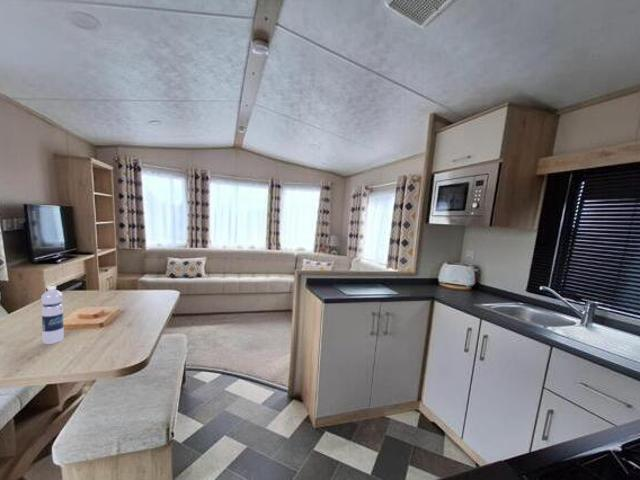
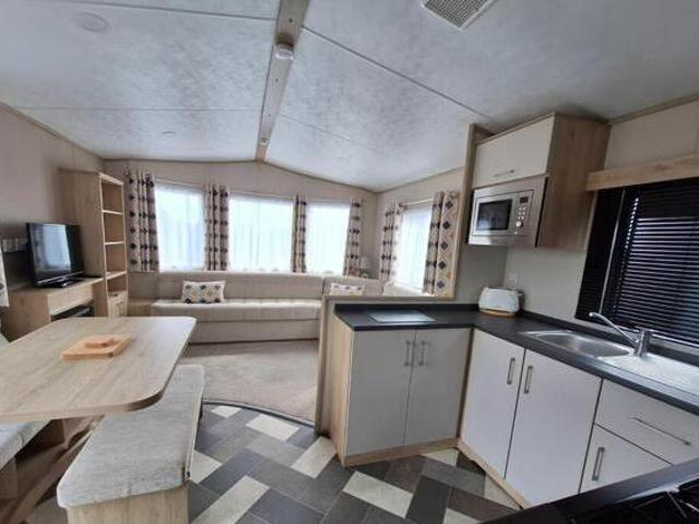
- water bottle (52, 314)
